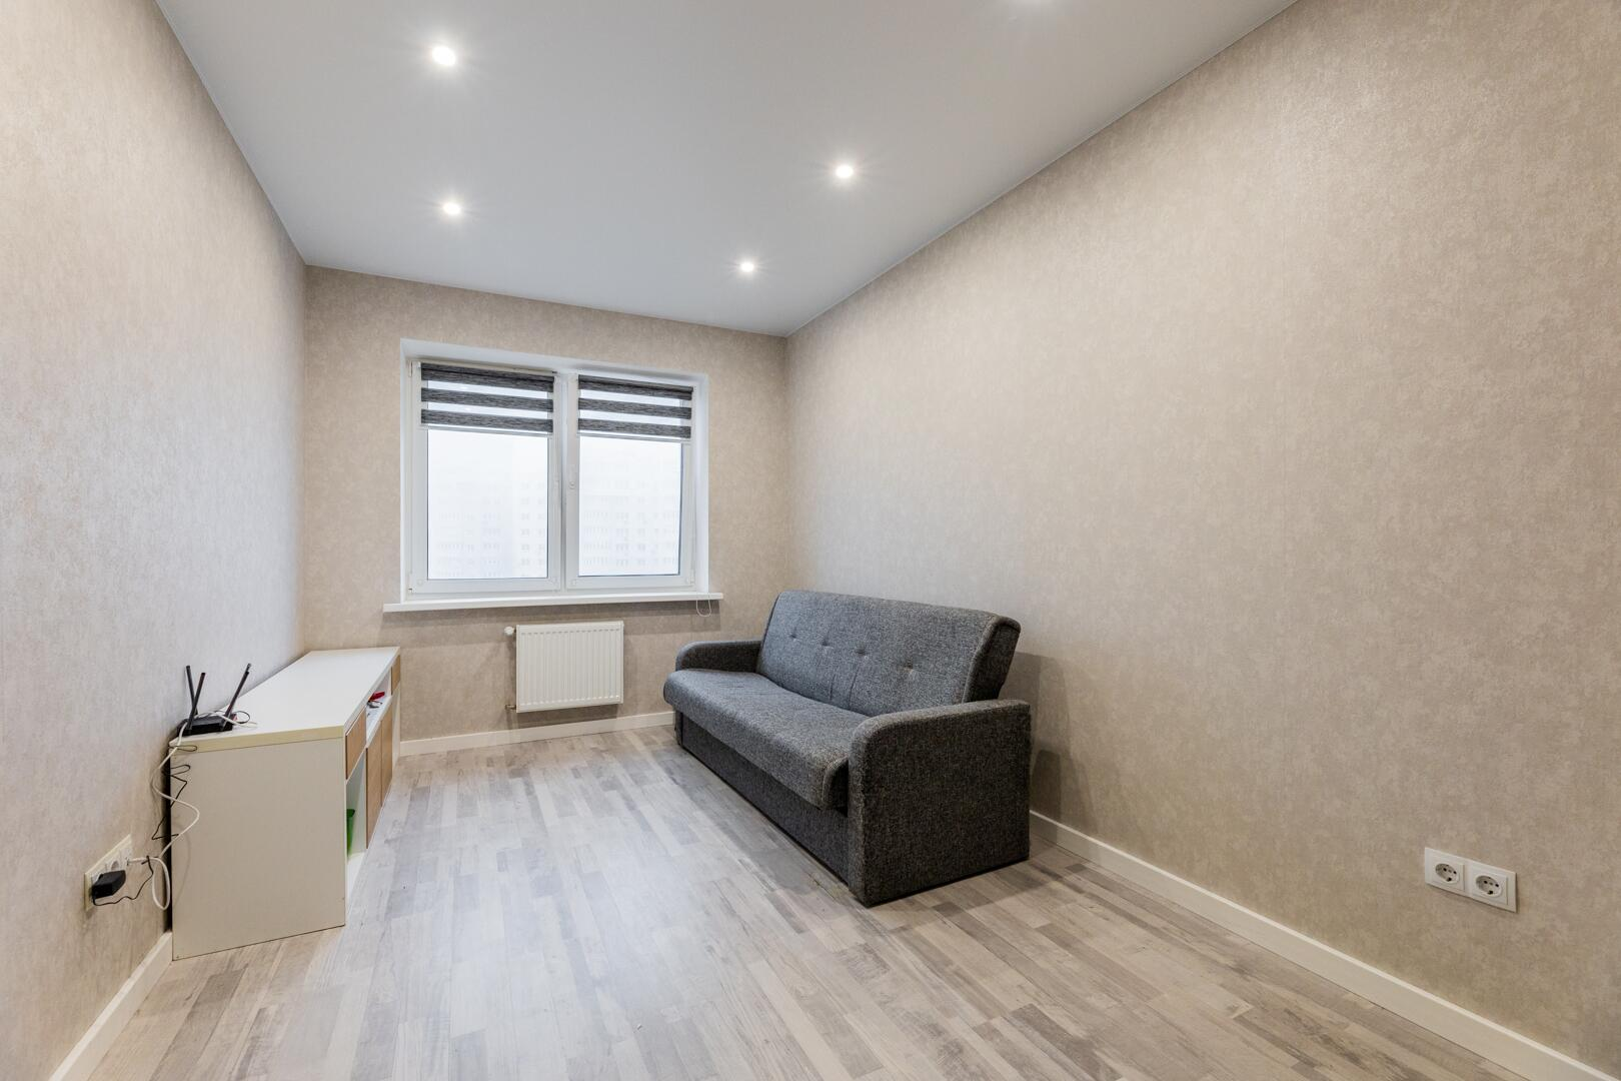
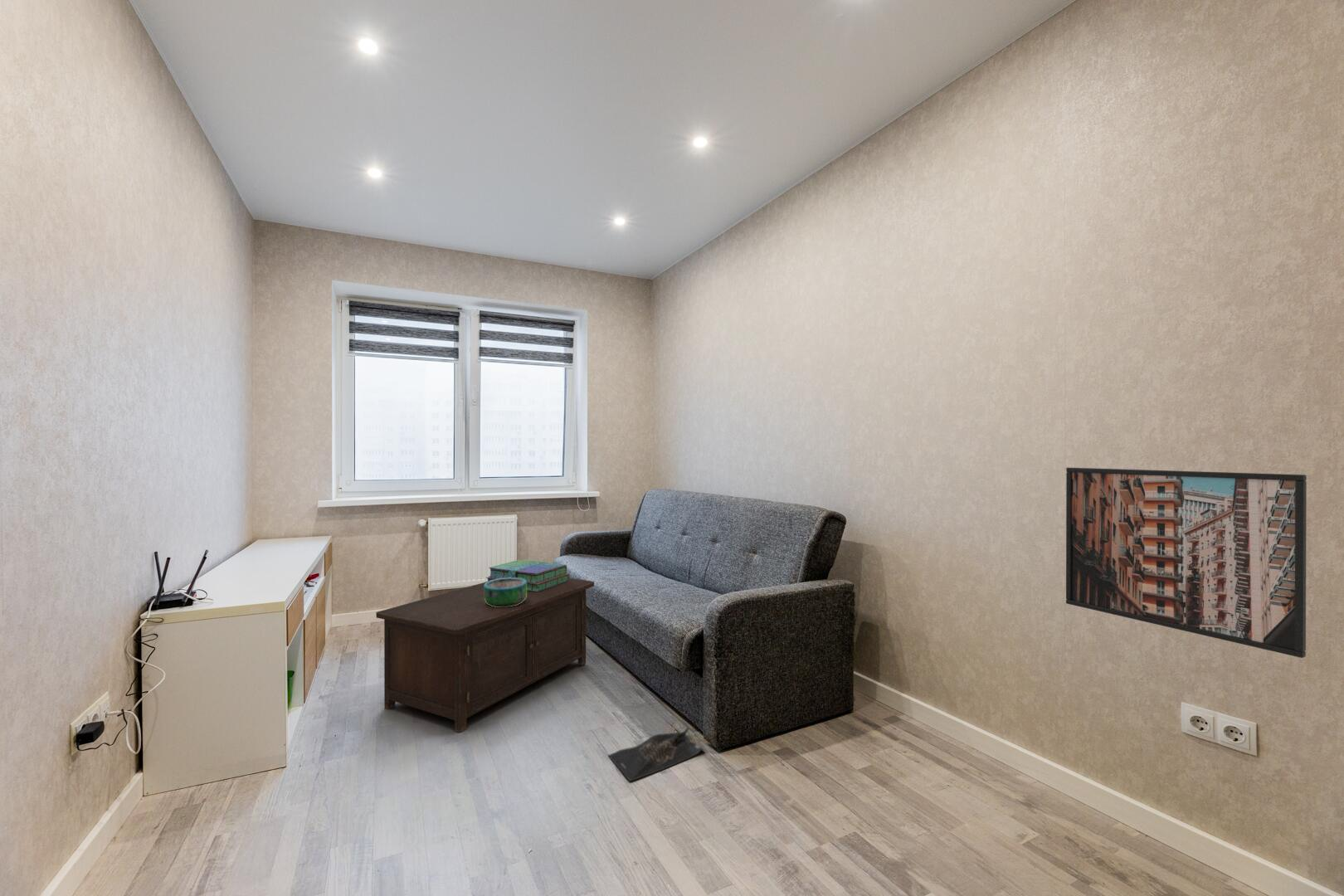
+ decorative bowl (505, 592)
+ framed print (1168, 548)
+ cabinet (496, 640)
+ bag (660, 751)
+ stack of books (528, 573)
